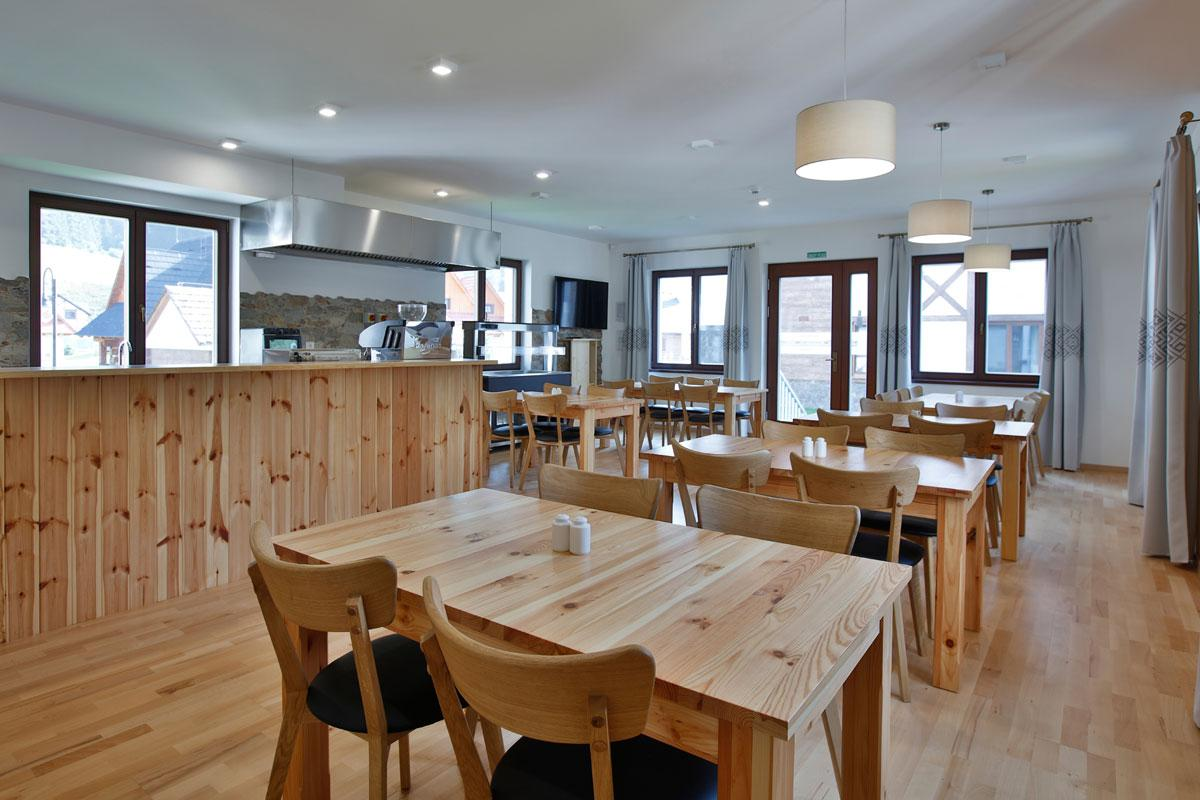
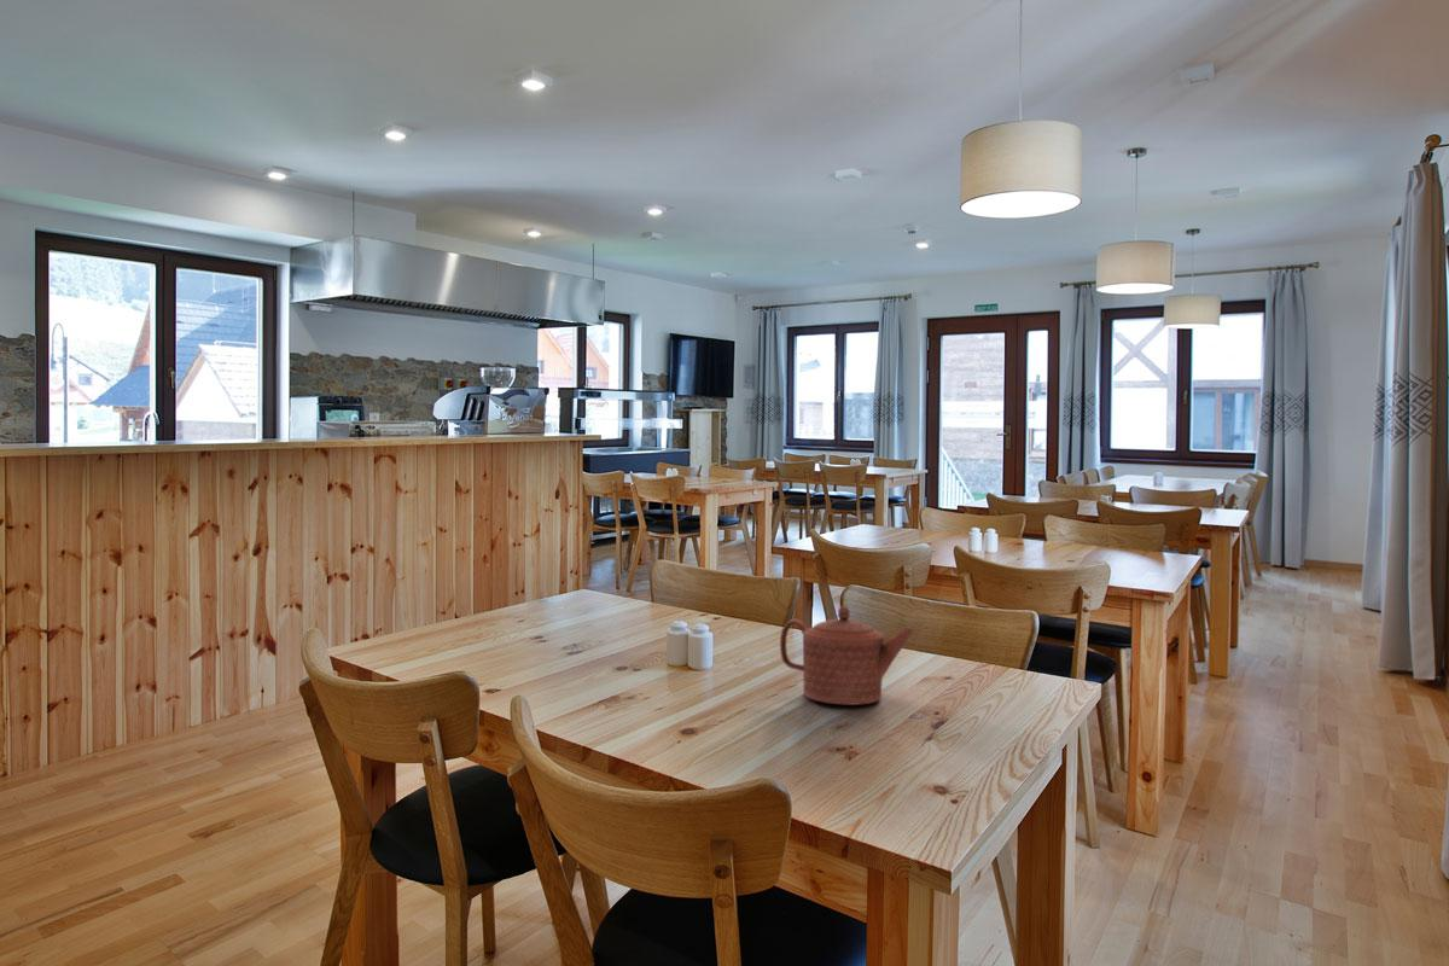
+ teapot (843, 651)
